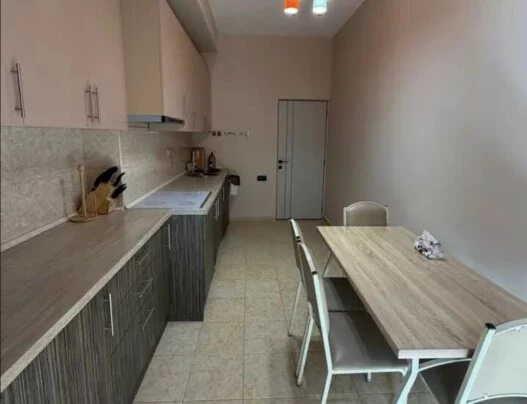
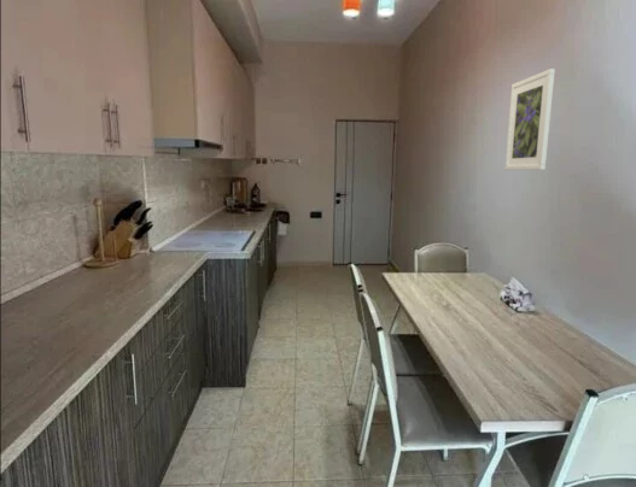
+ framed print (527, 124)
